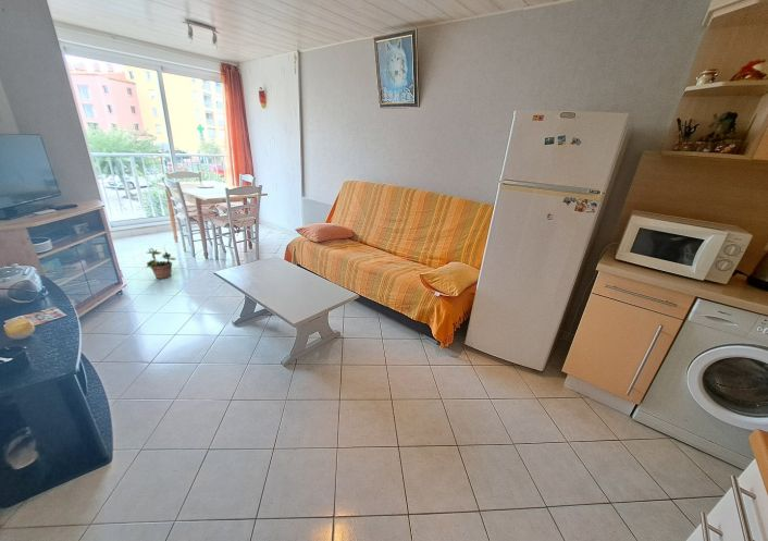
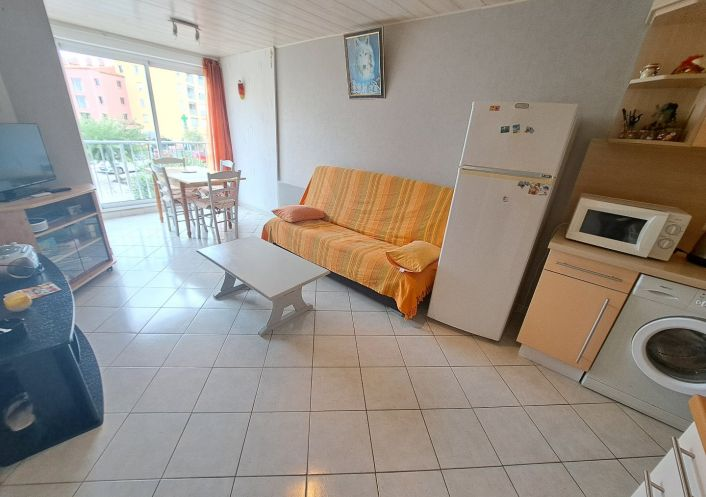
- potted plant (160, 261)
